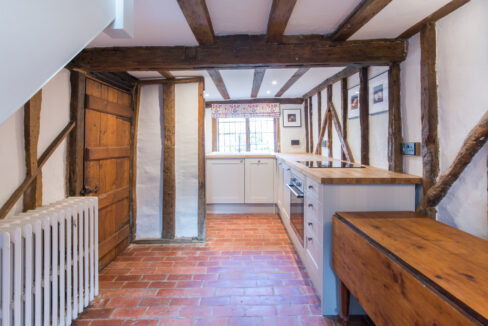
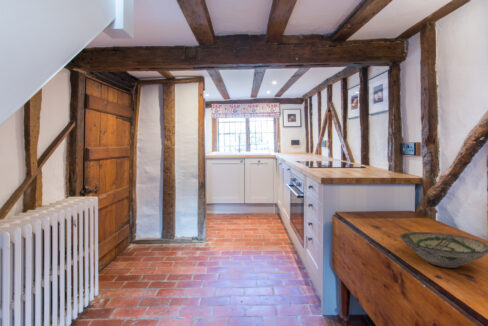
+ bowl (441, 251)
